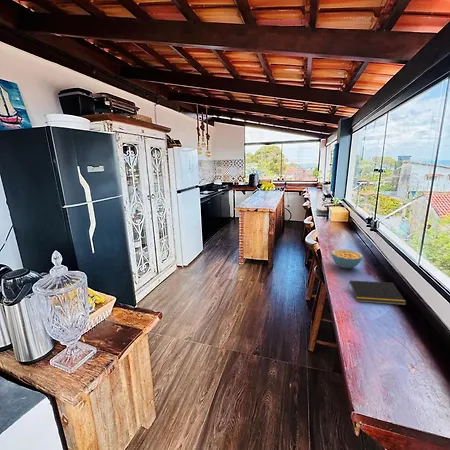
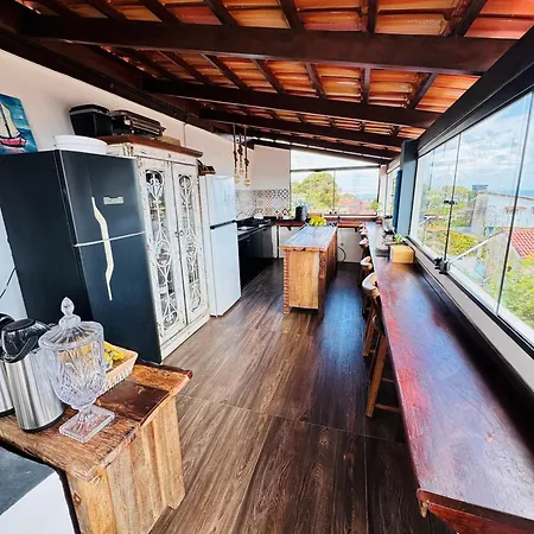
- notepad (376, 292)
- cereal bowl (346, 260)
